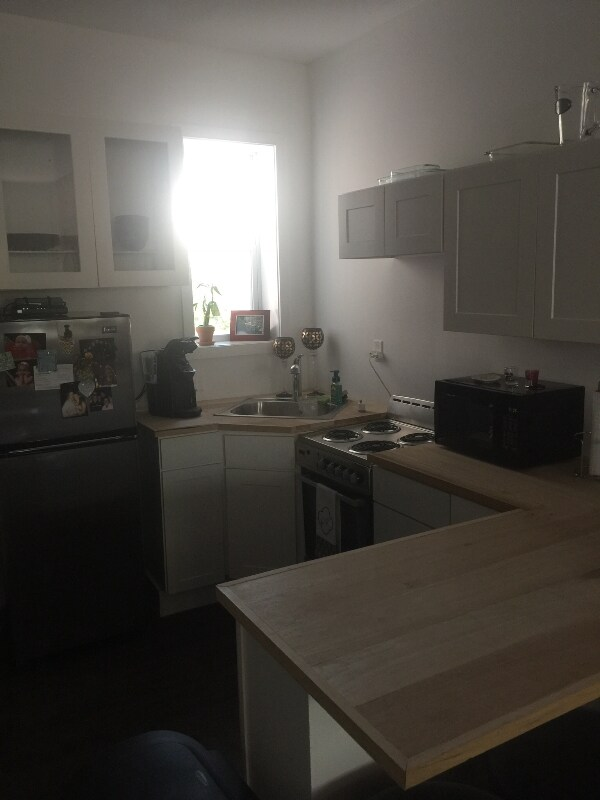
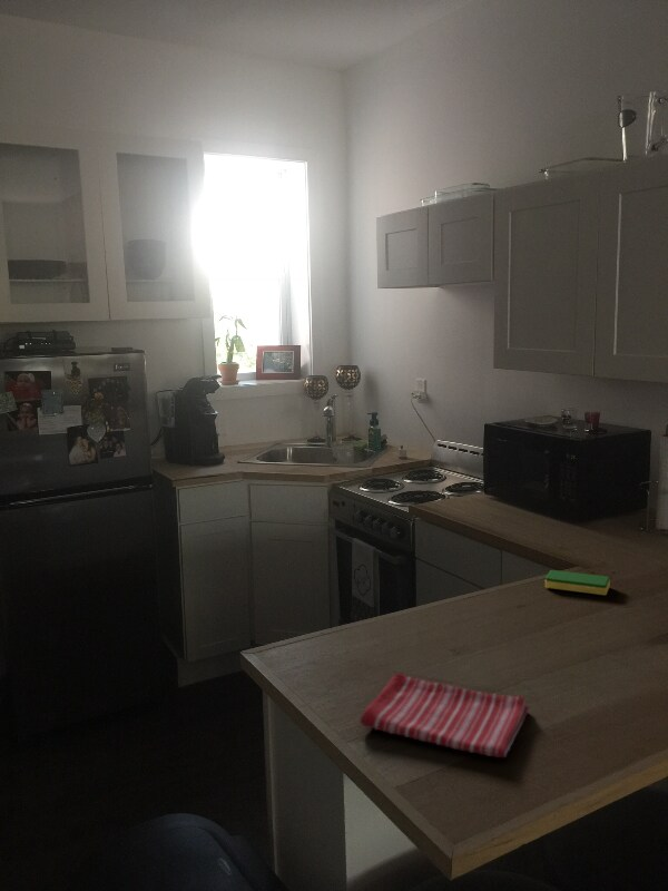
+ dish towel (444, 712)
+ dish sponge (577, 581)
